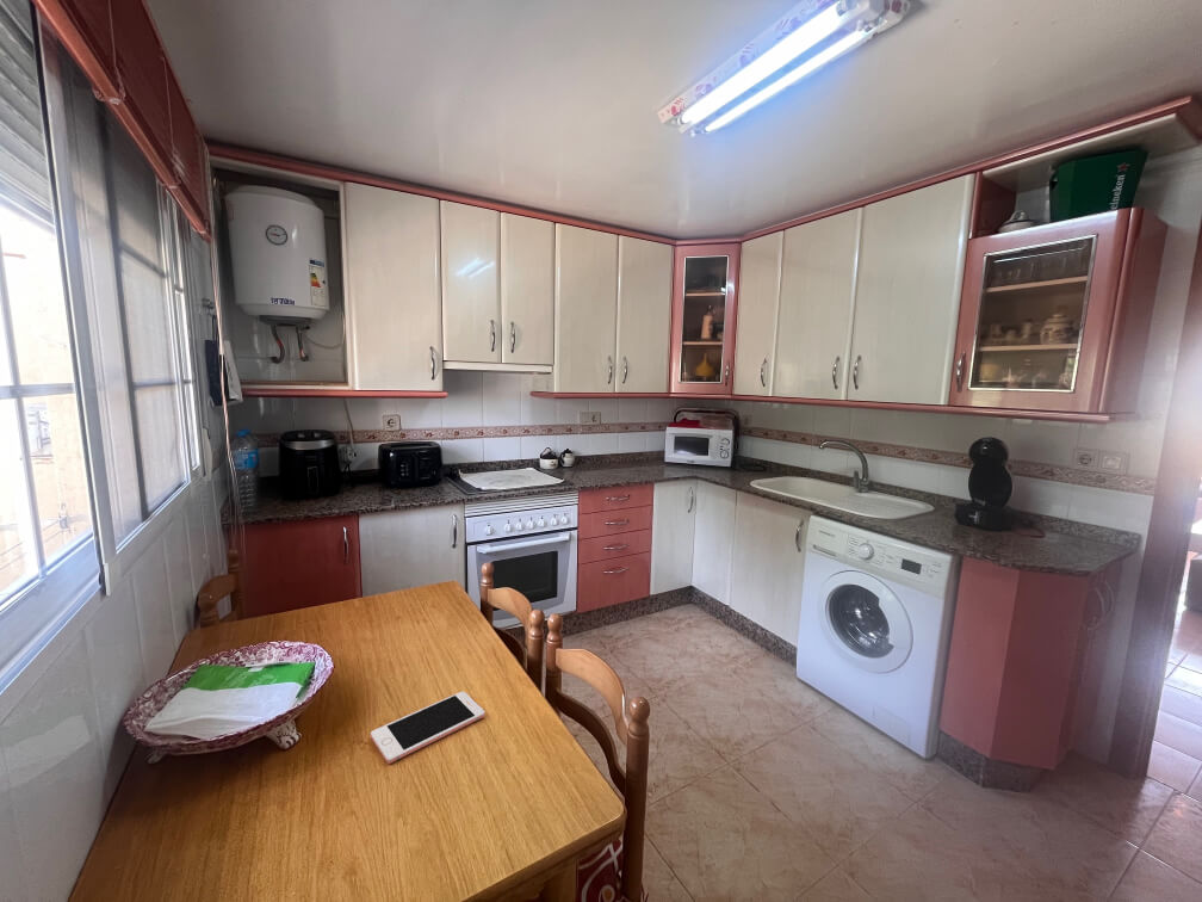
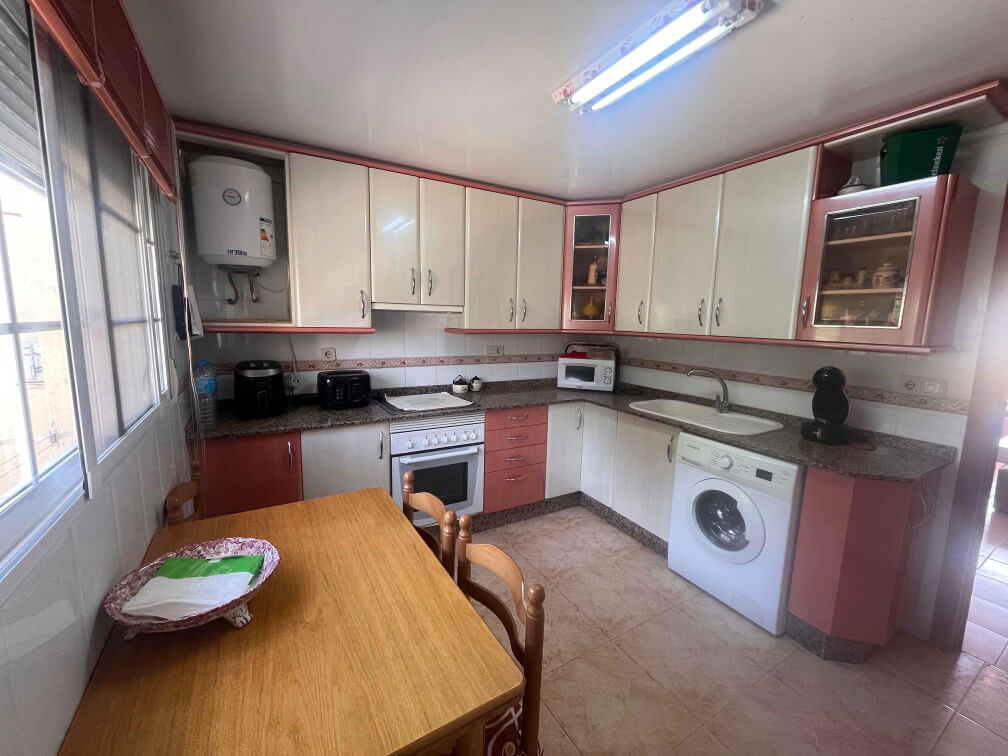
- cell phone (429, 723)
